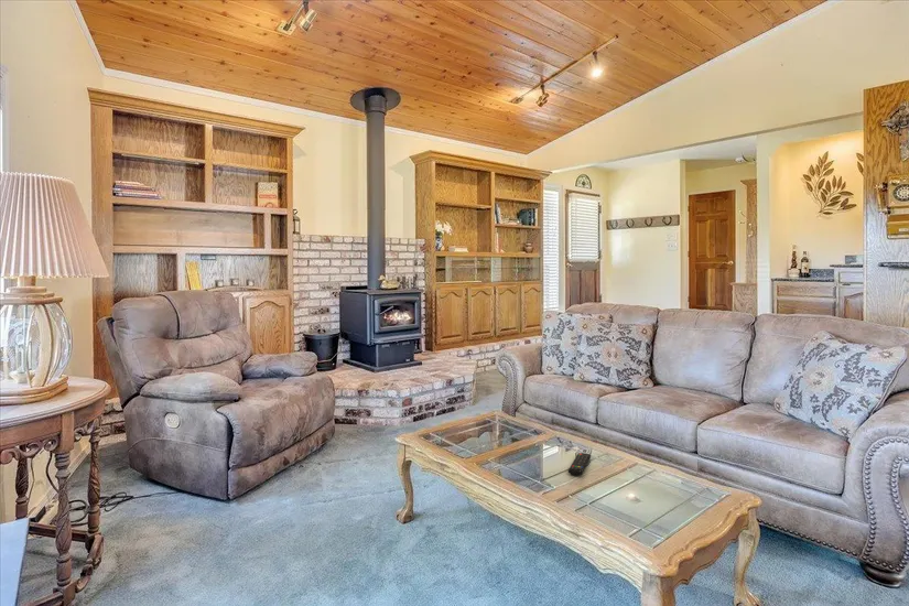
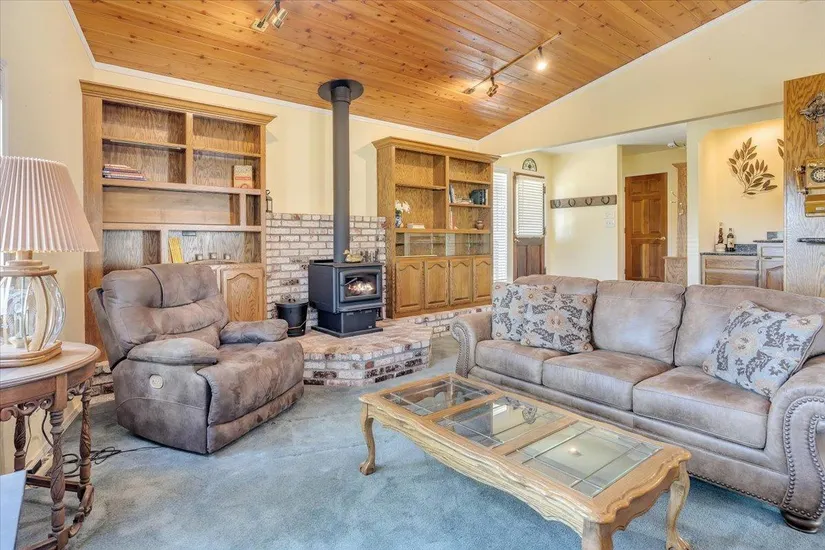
- remote control (580, 463)
